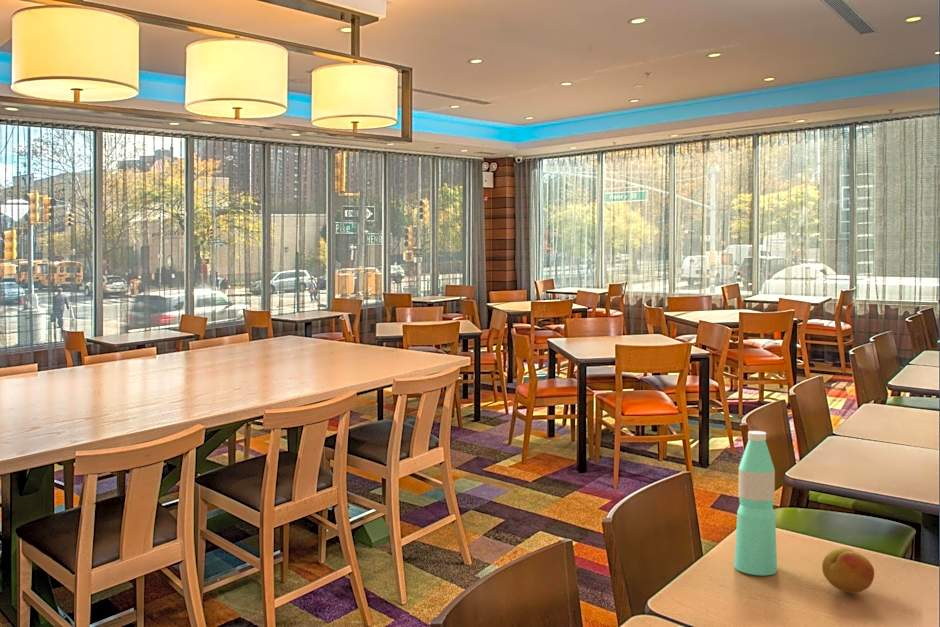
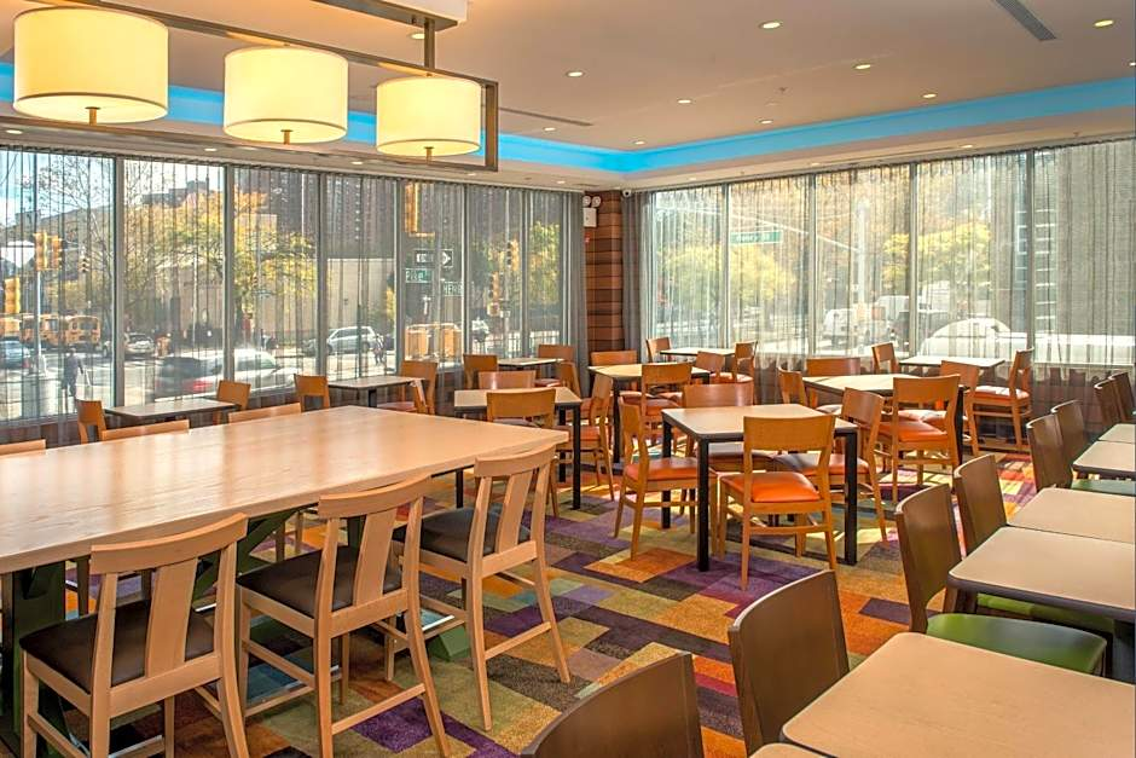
- water bottle (756, 500)
- fruit (847, 570)
